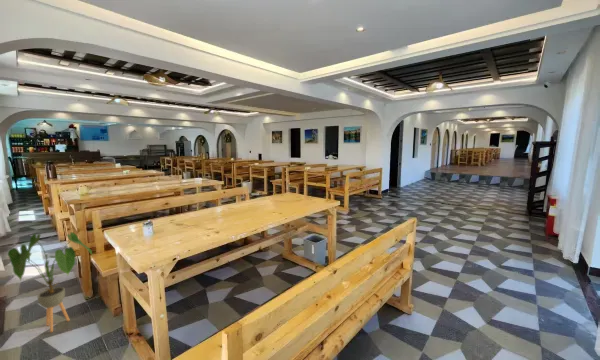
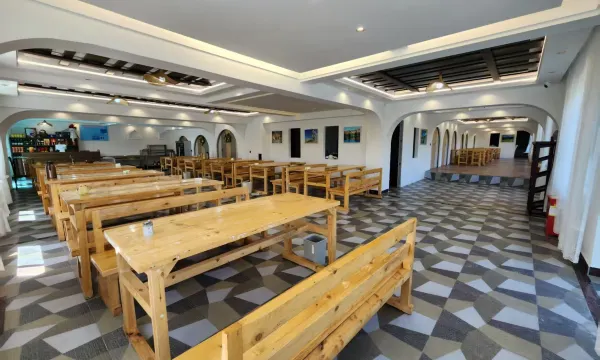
- house plant (55, 282)
